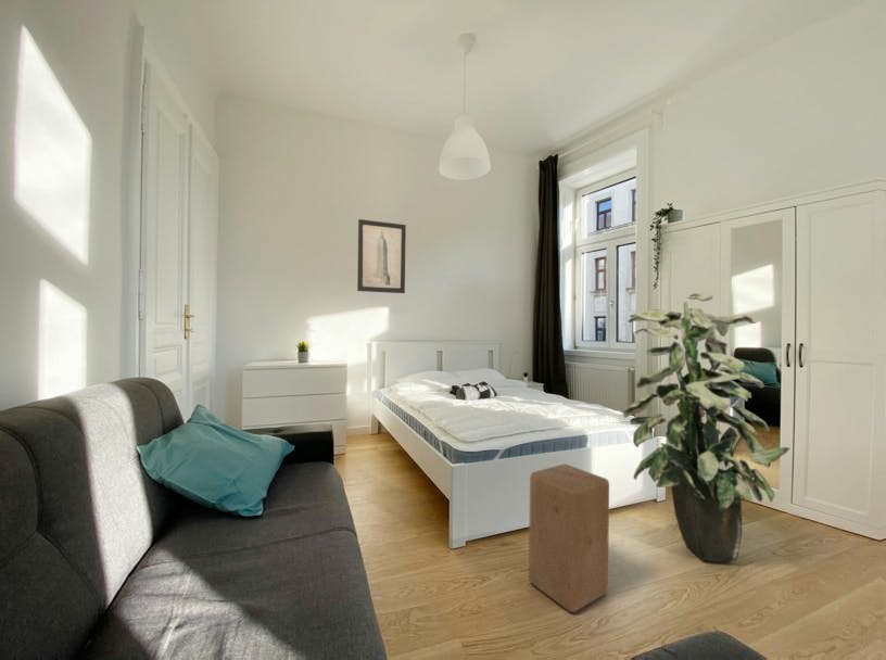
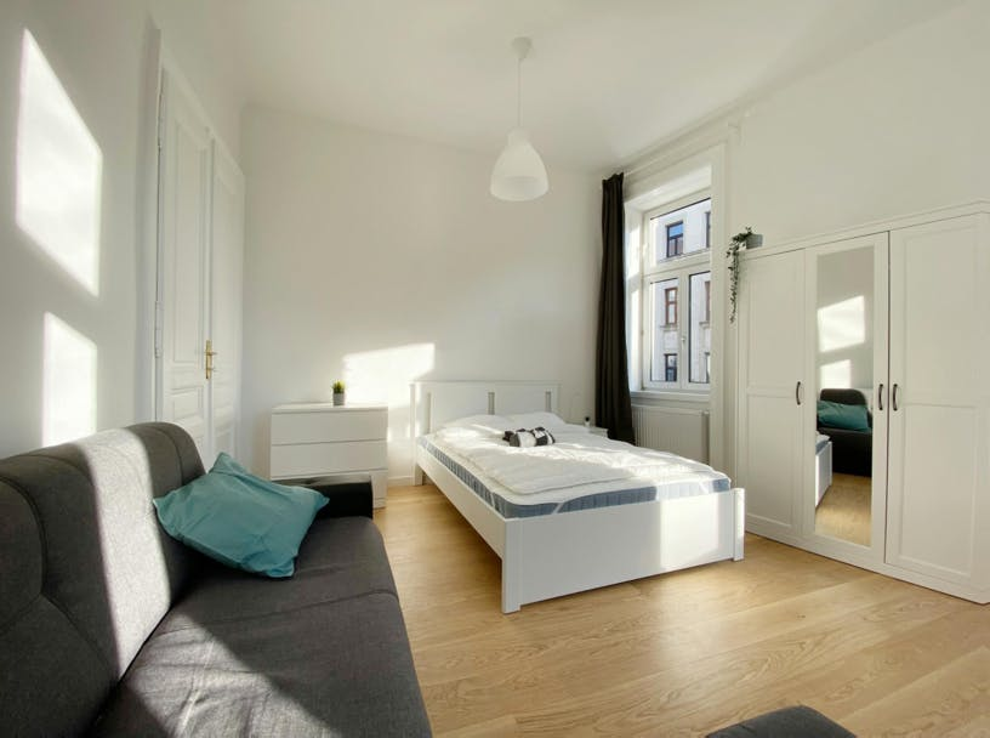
- indoor plant (694, 421)
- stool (568, 531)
- wall art (381, 256)
